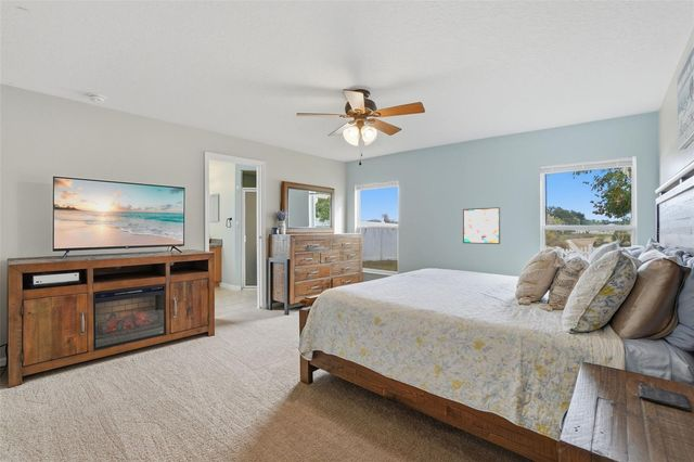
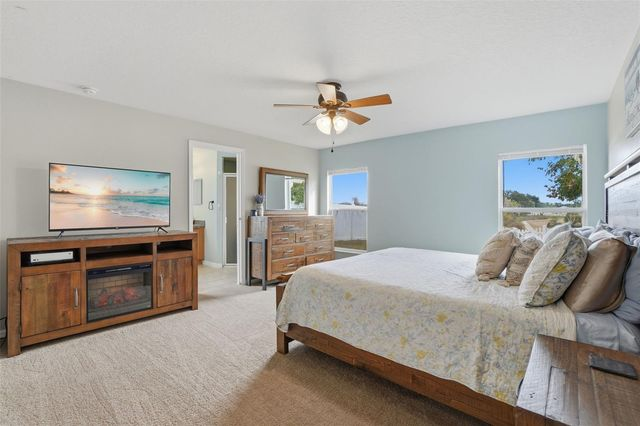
- wall art (480, 226)
